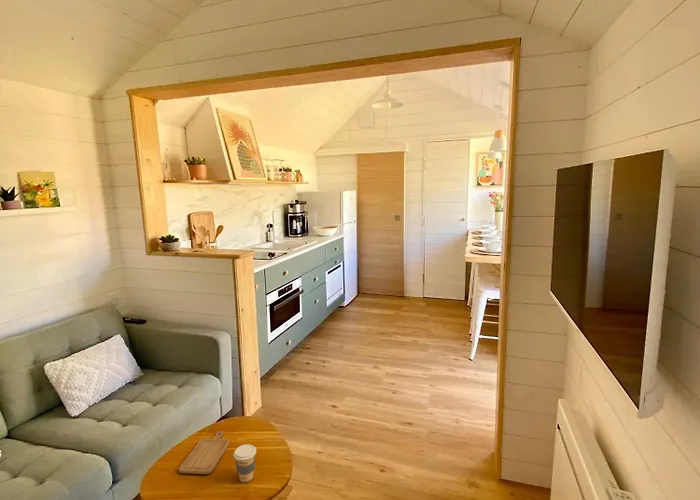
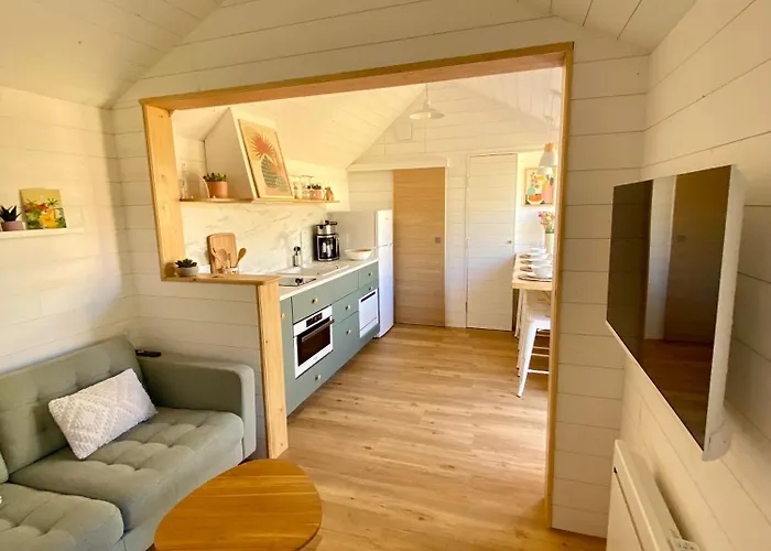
- chopping board (208, 450)
- coffee cup (245, 463)
